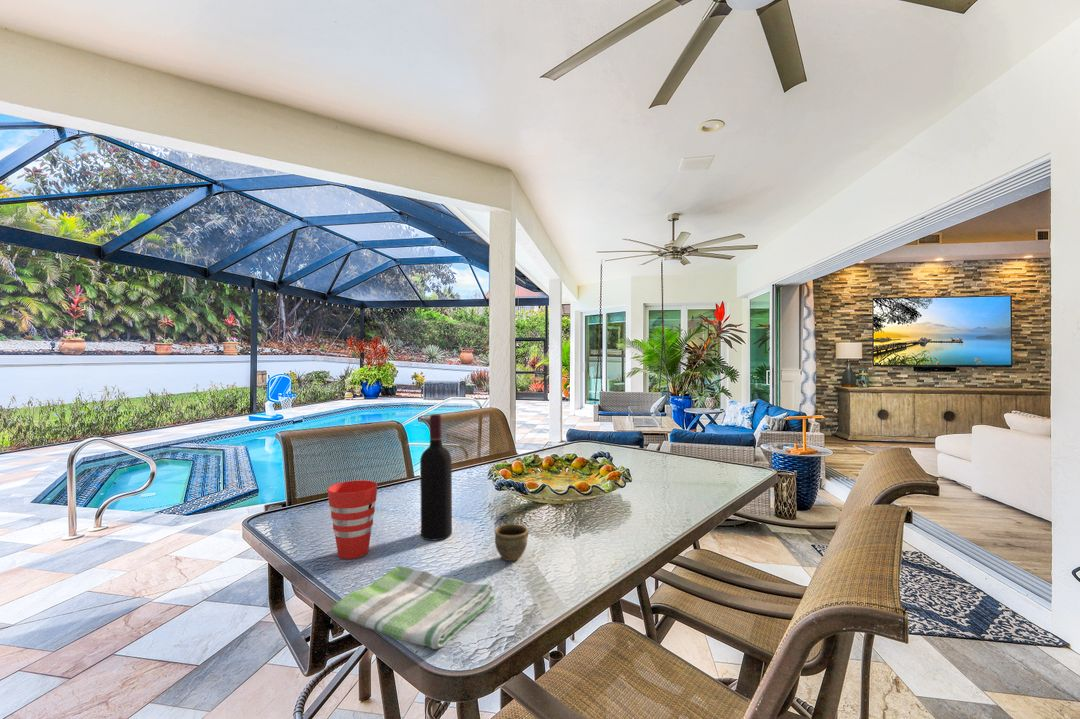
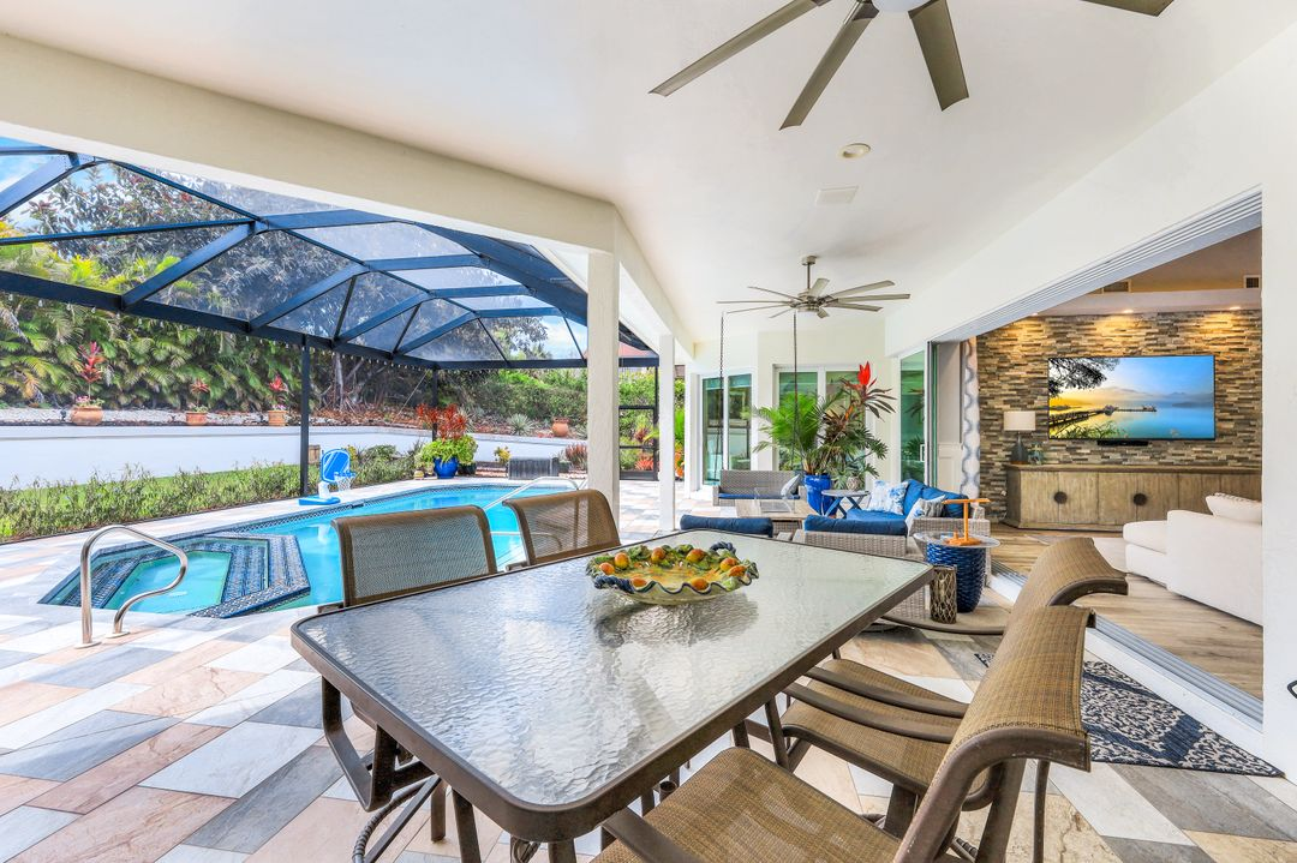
- cup (353, 519)
- wine bottle (436, 474)
- cup (515, 541)
- dish towel (415, 599)
